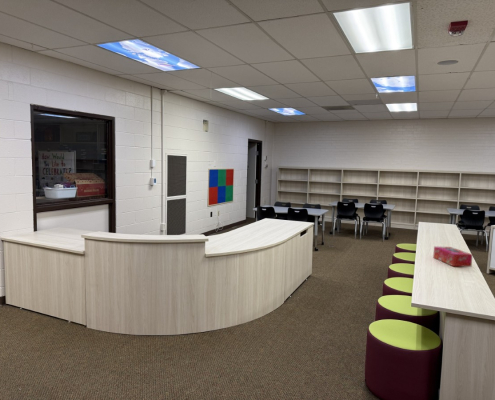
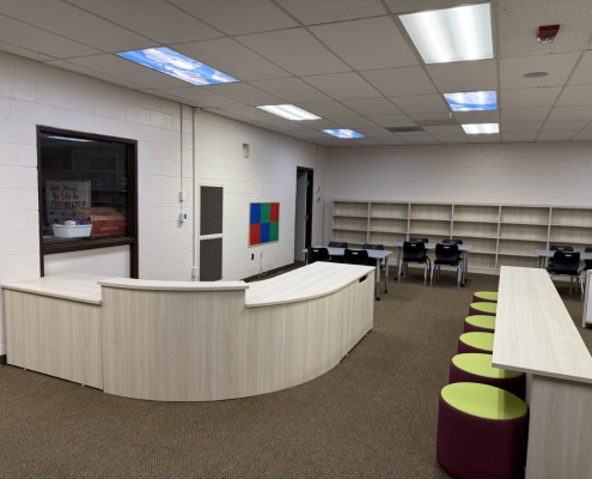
- tissue box (452, 256)
